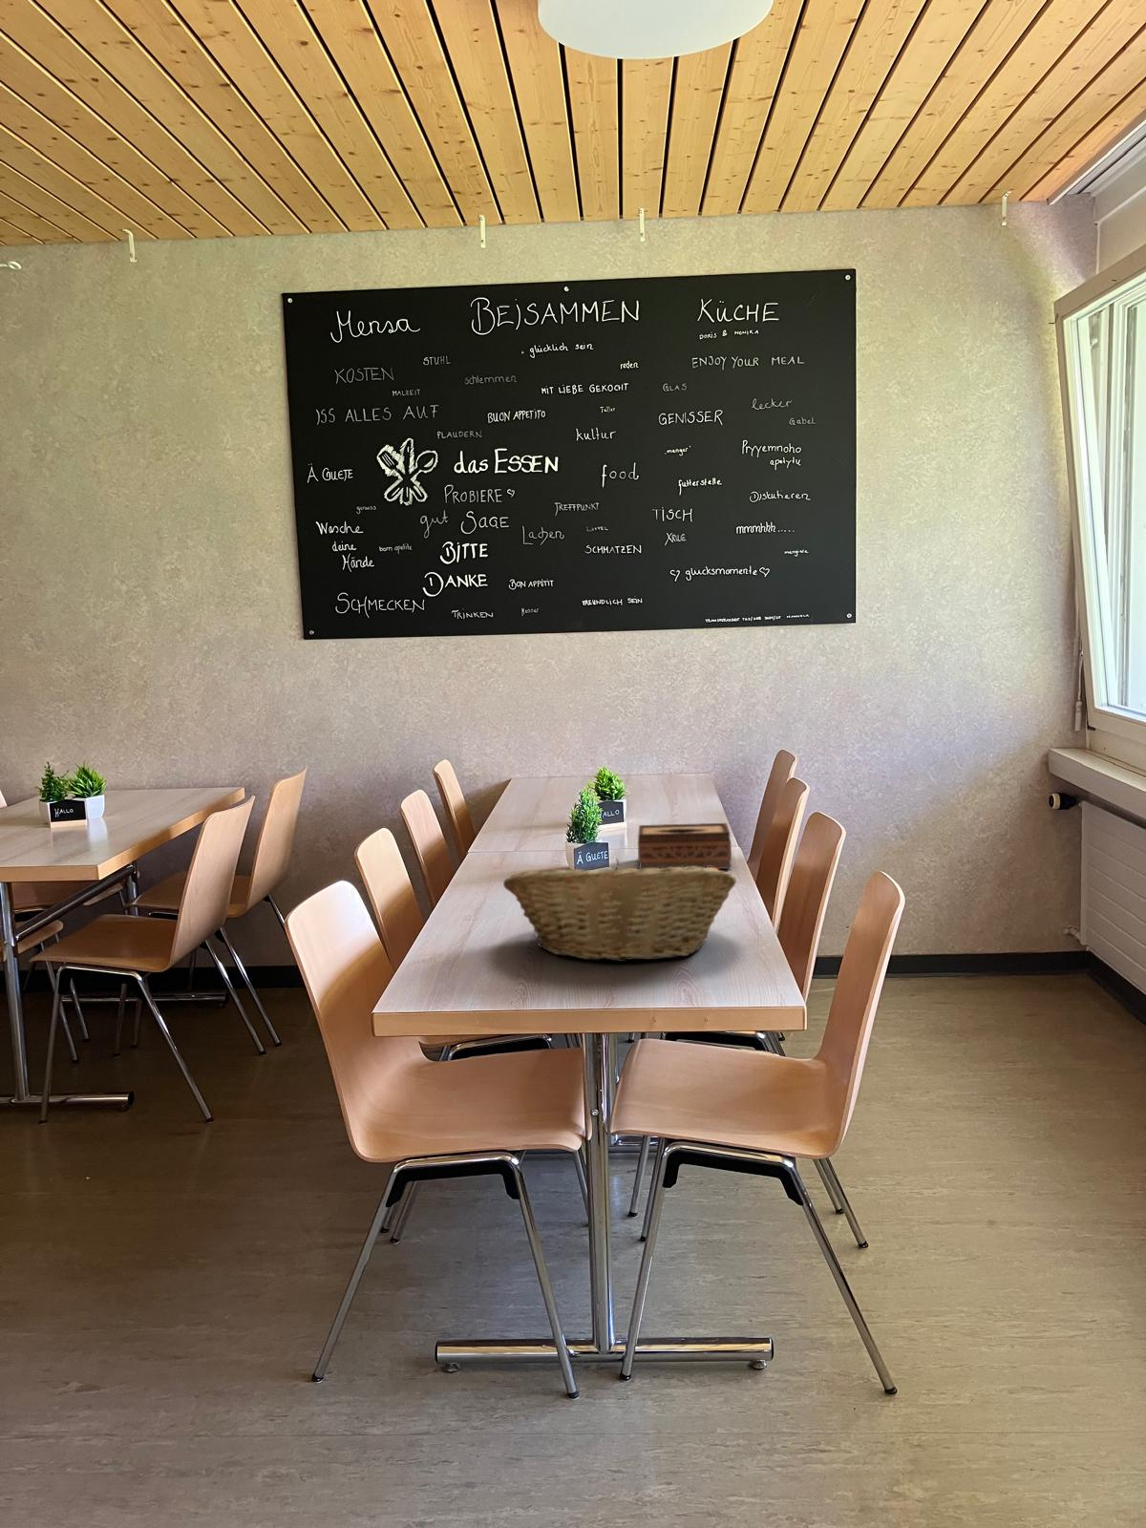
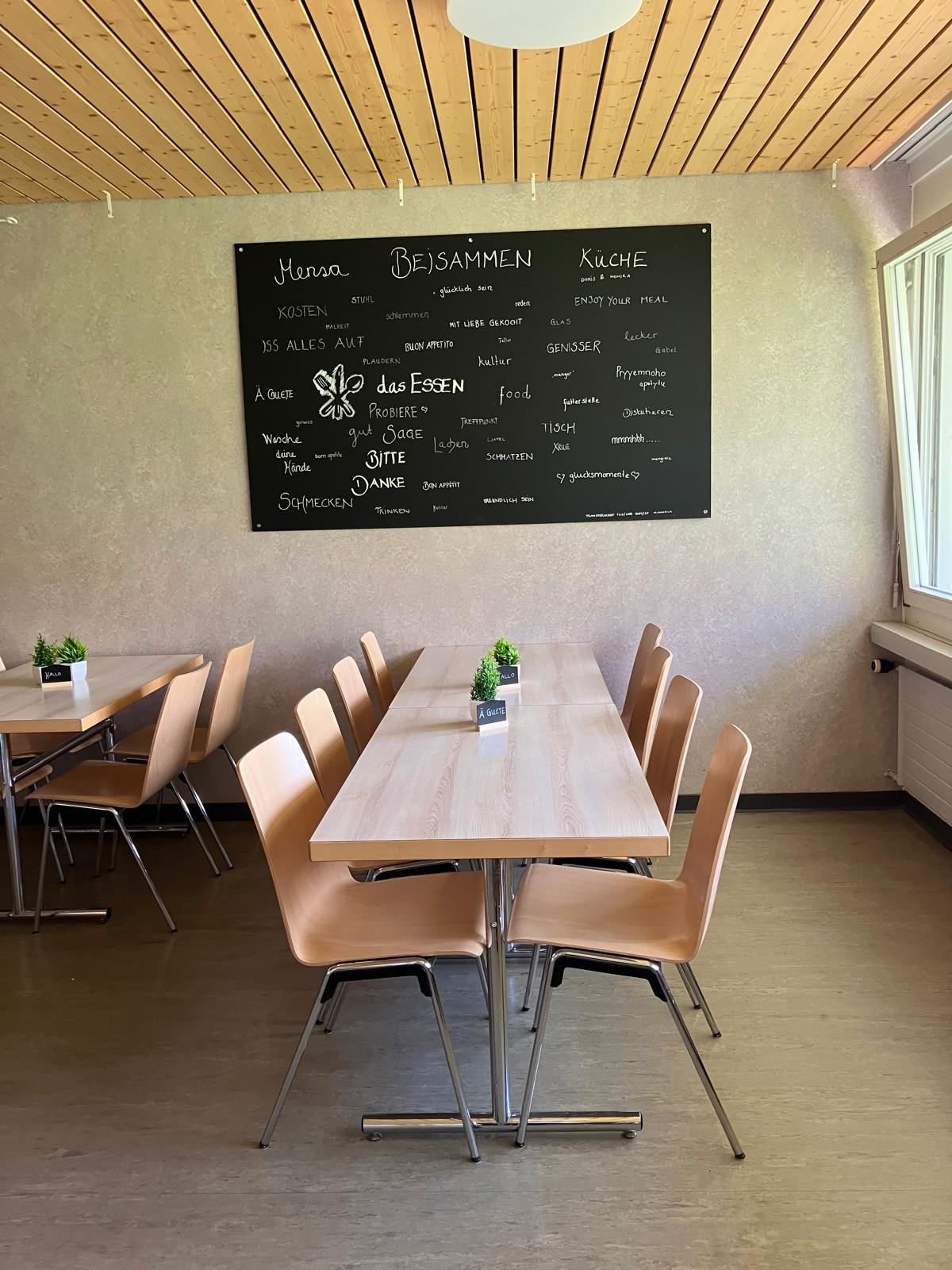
- fruit basket (619, 900)
- tissue box (684, 846)
